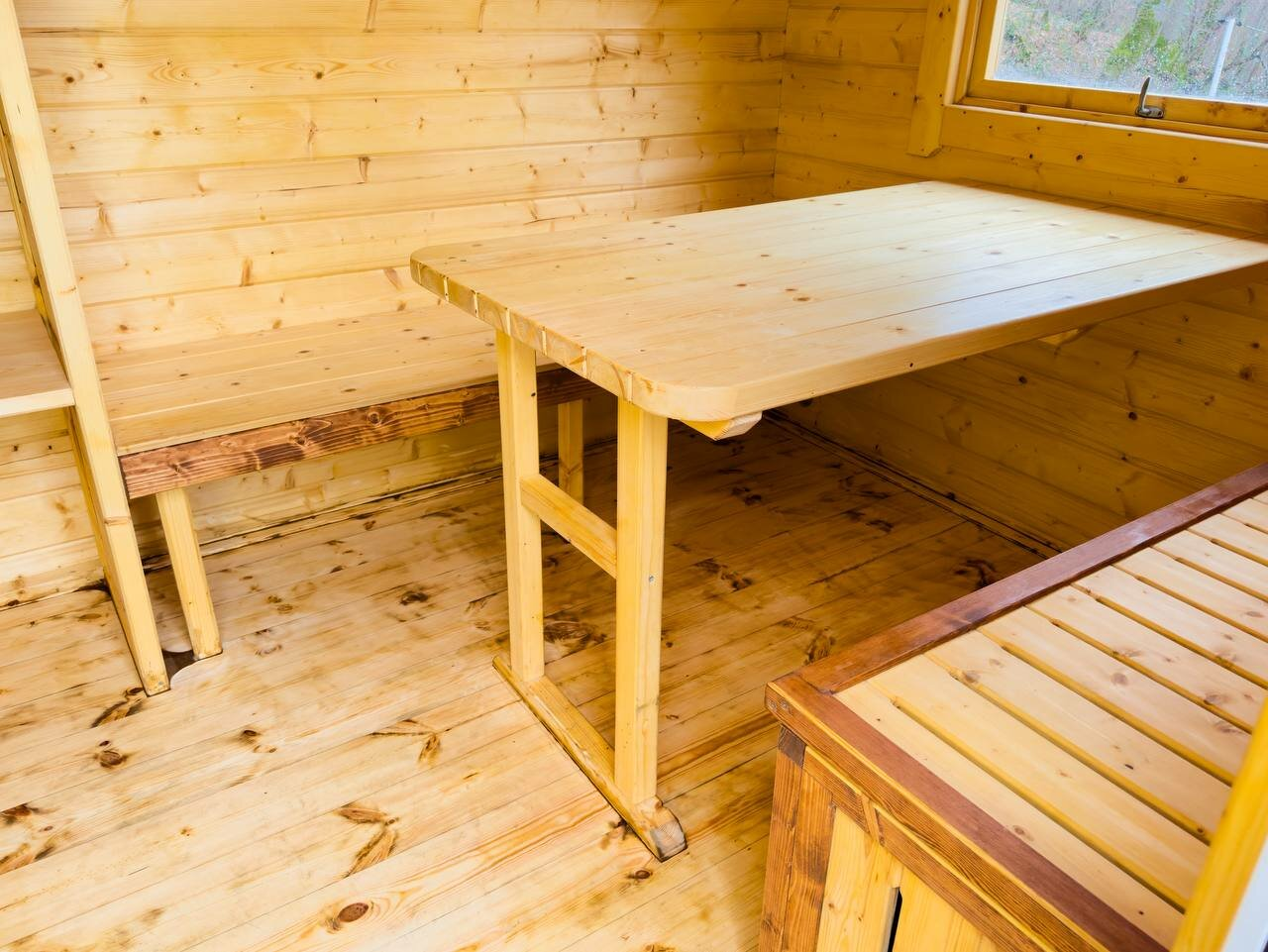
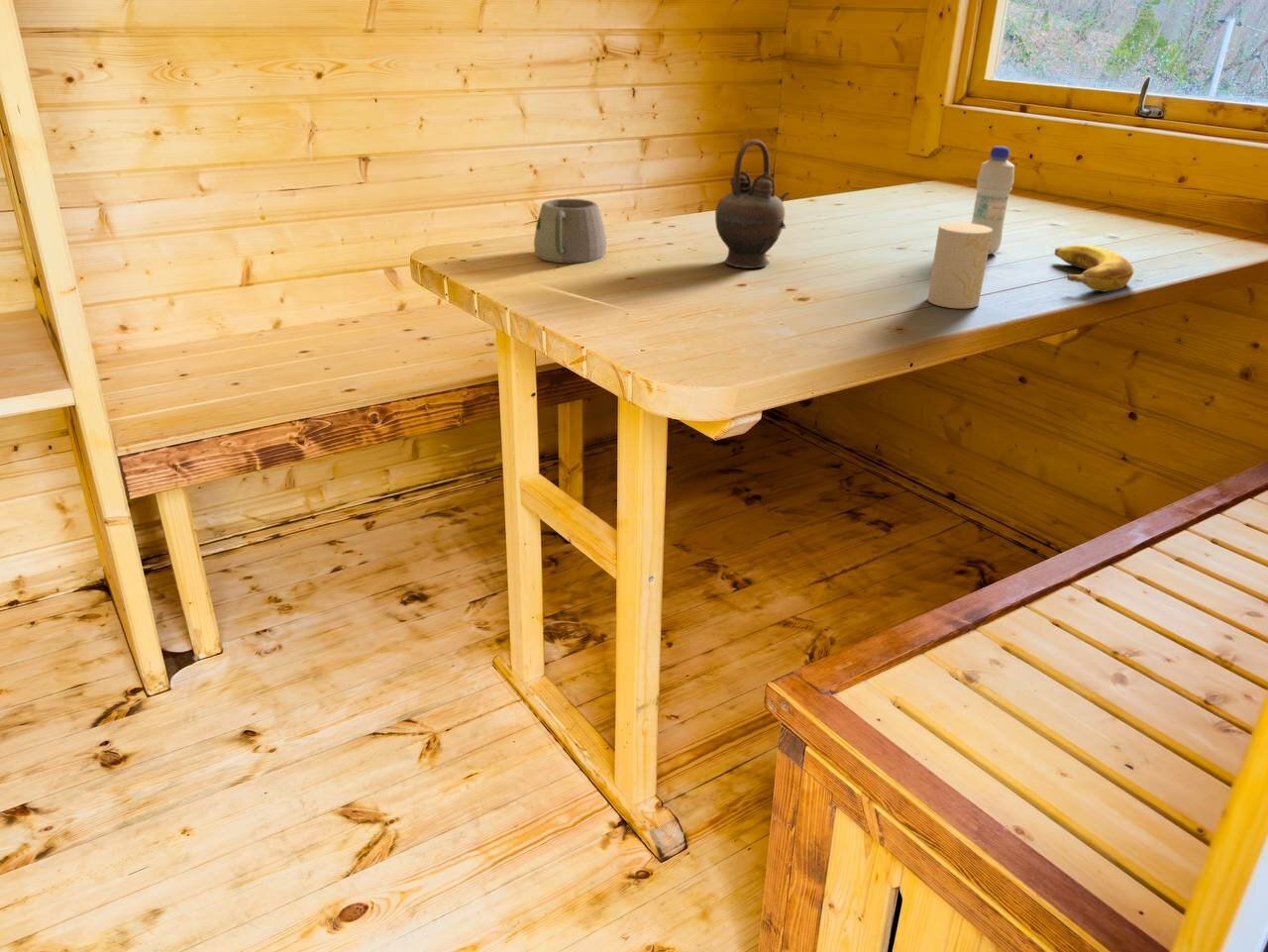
+ cup (959, 264)
+ mug (560, 231)
+ bottle (992, 199)
+ teapot (757, 203)
+ banana (1084, 266)
